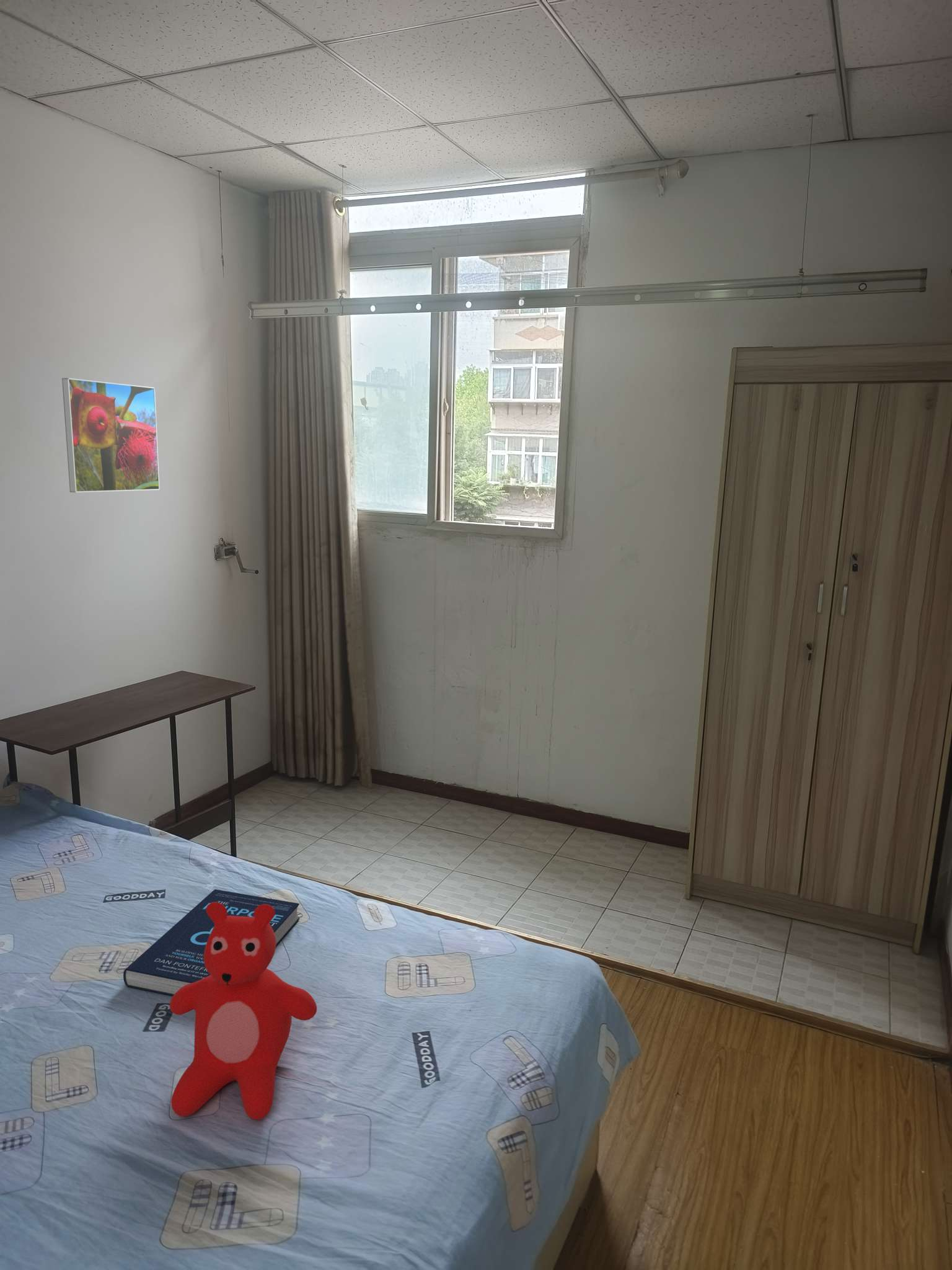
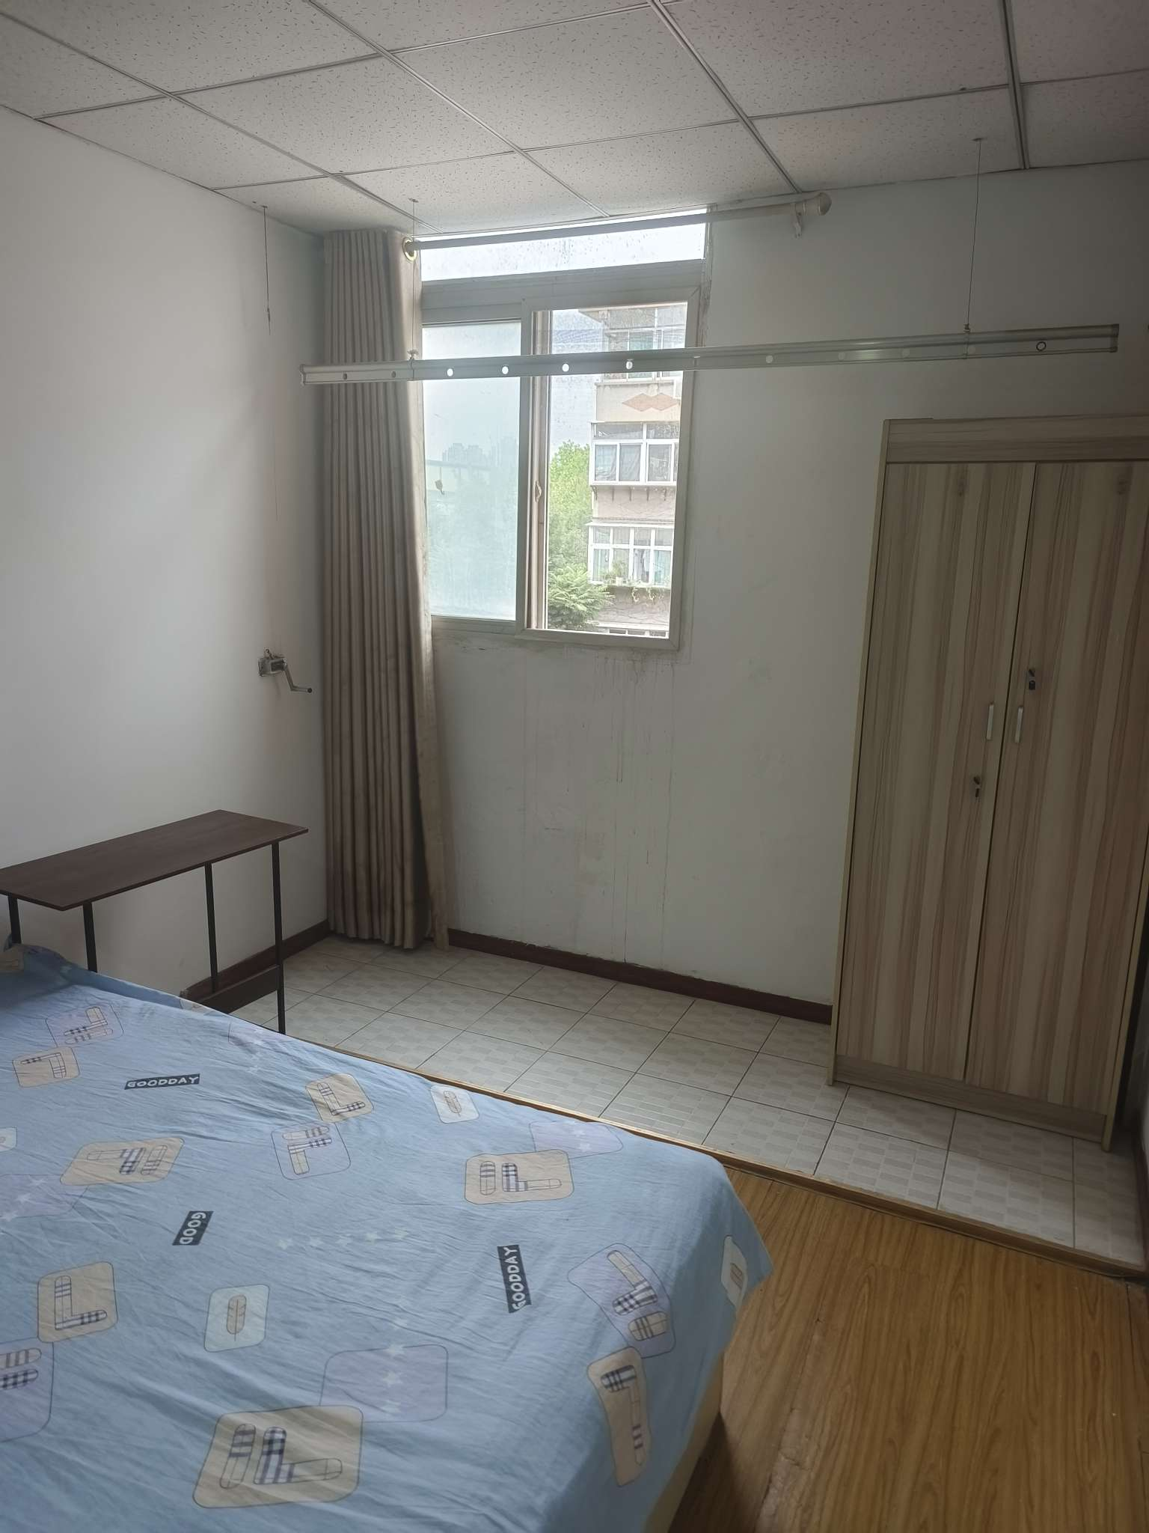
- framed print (114, 437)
- book (208, 938)
- teddy bear (234, 1001)
